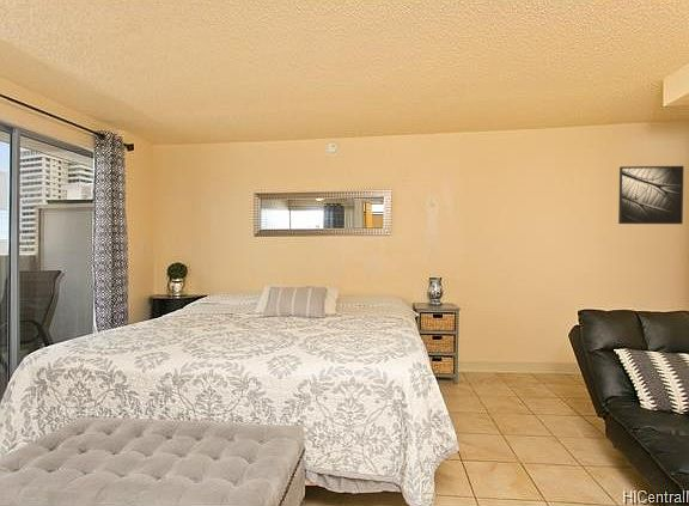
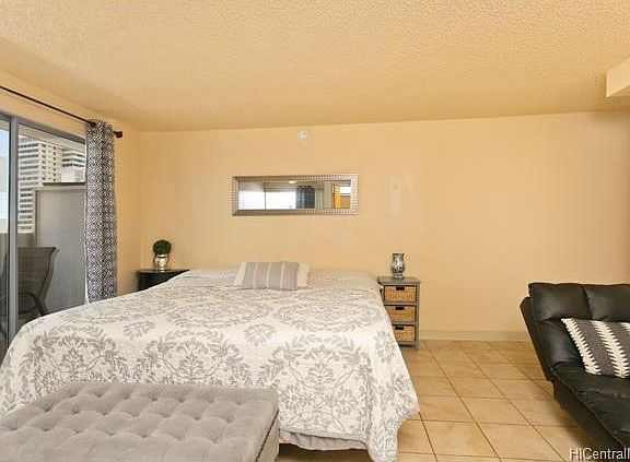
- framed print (651, 195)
